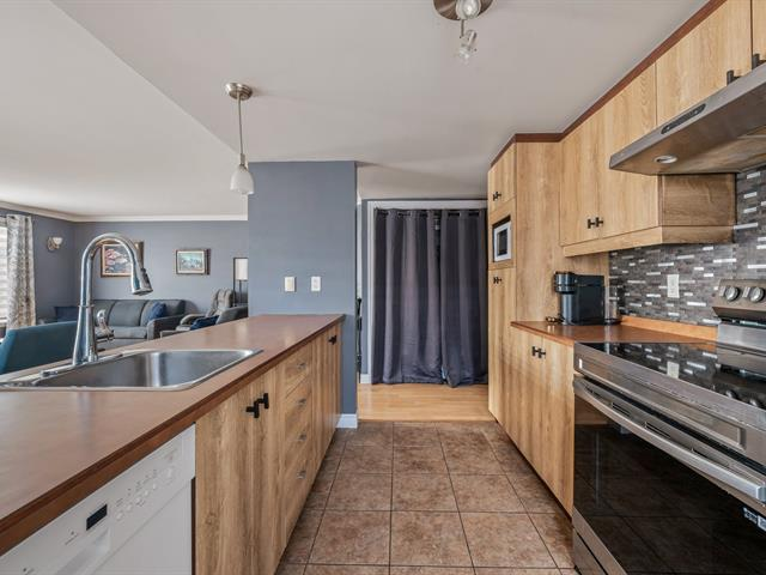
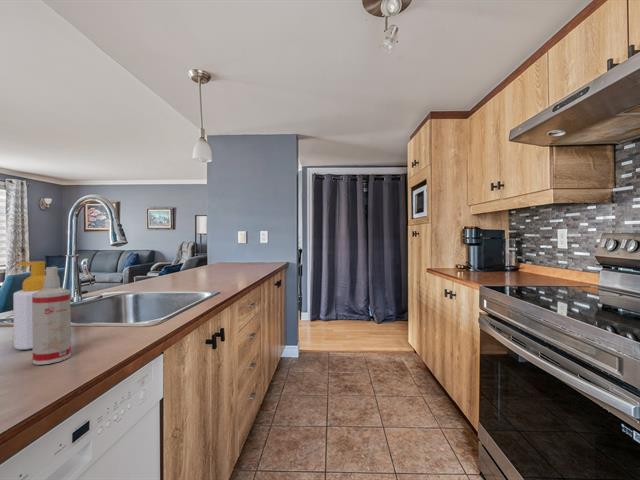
+ spray bottle (52, 312)
+ soap bottle (31, 301)
